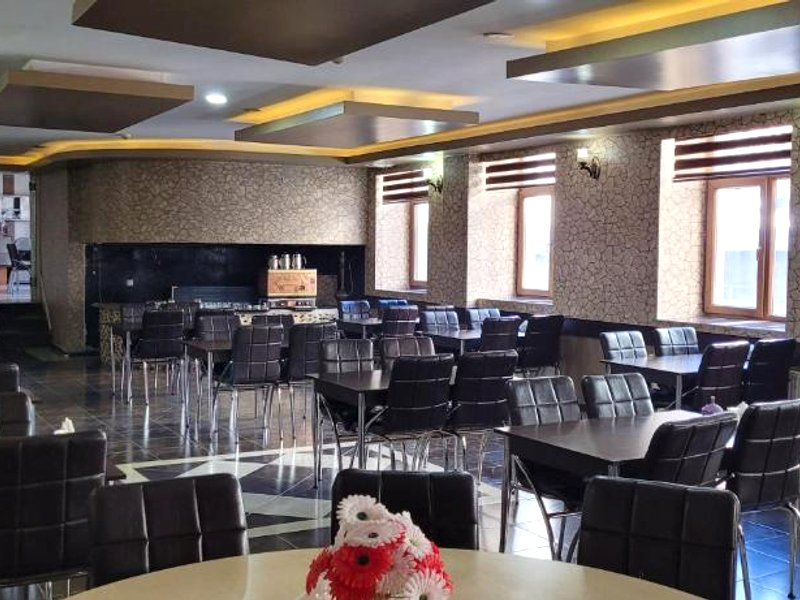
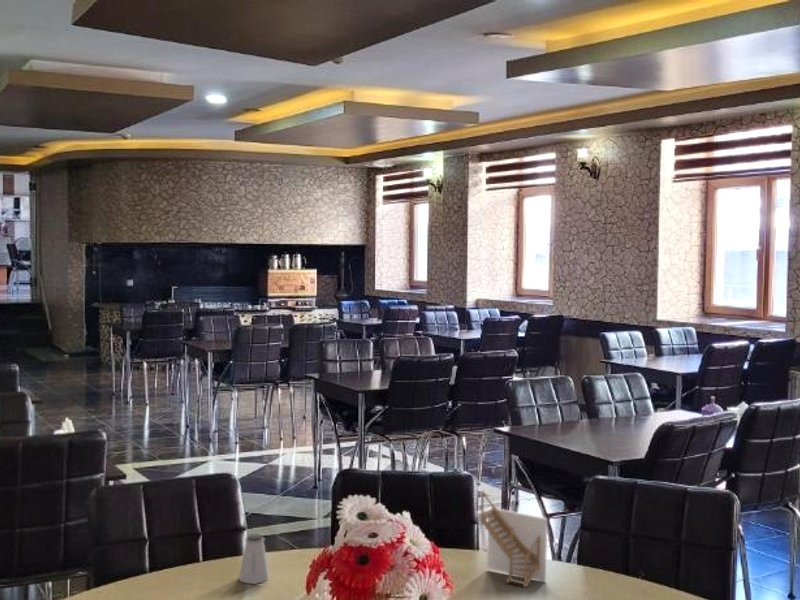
+ saltshaker (254, 557)
+ napkin holder (509, 535)
